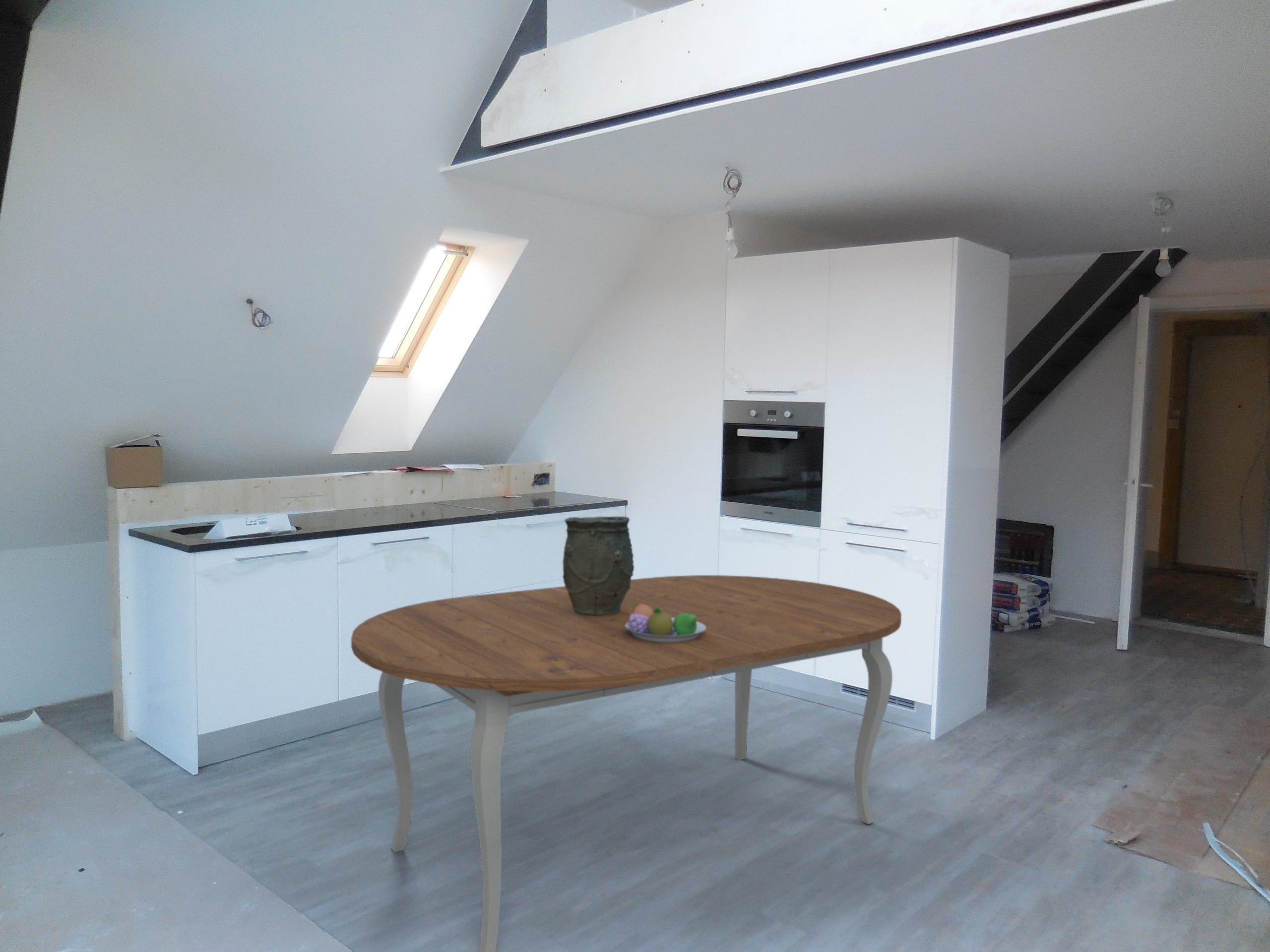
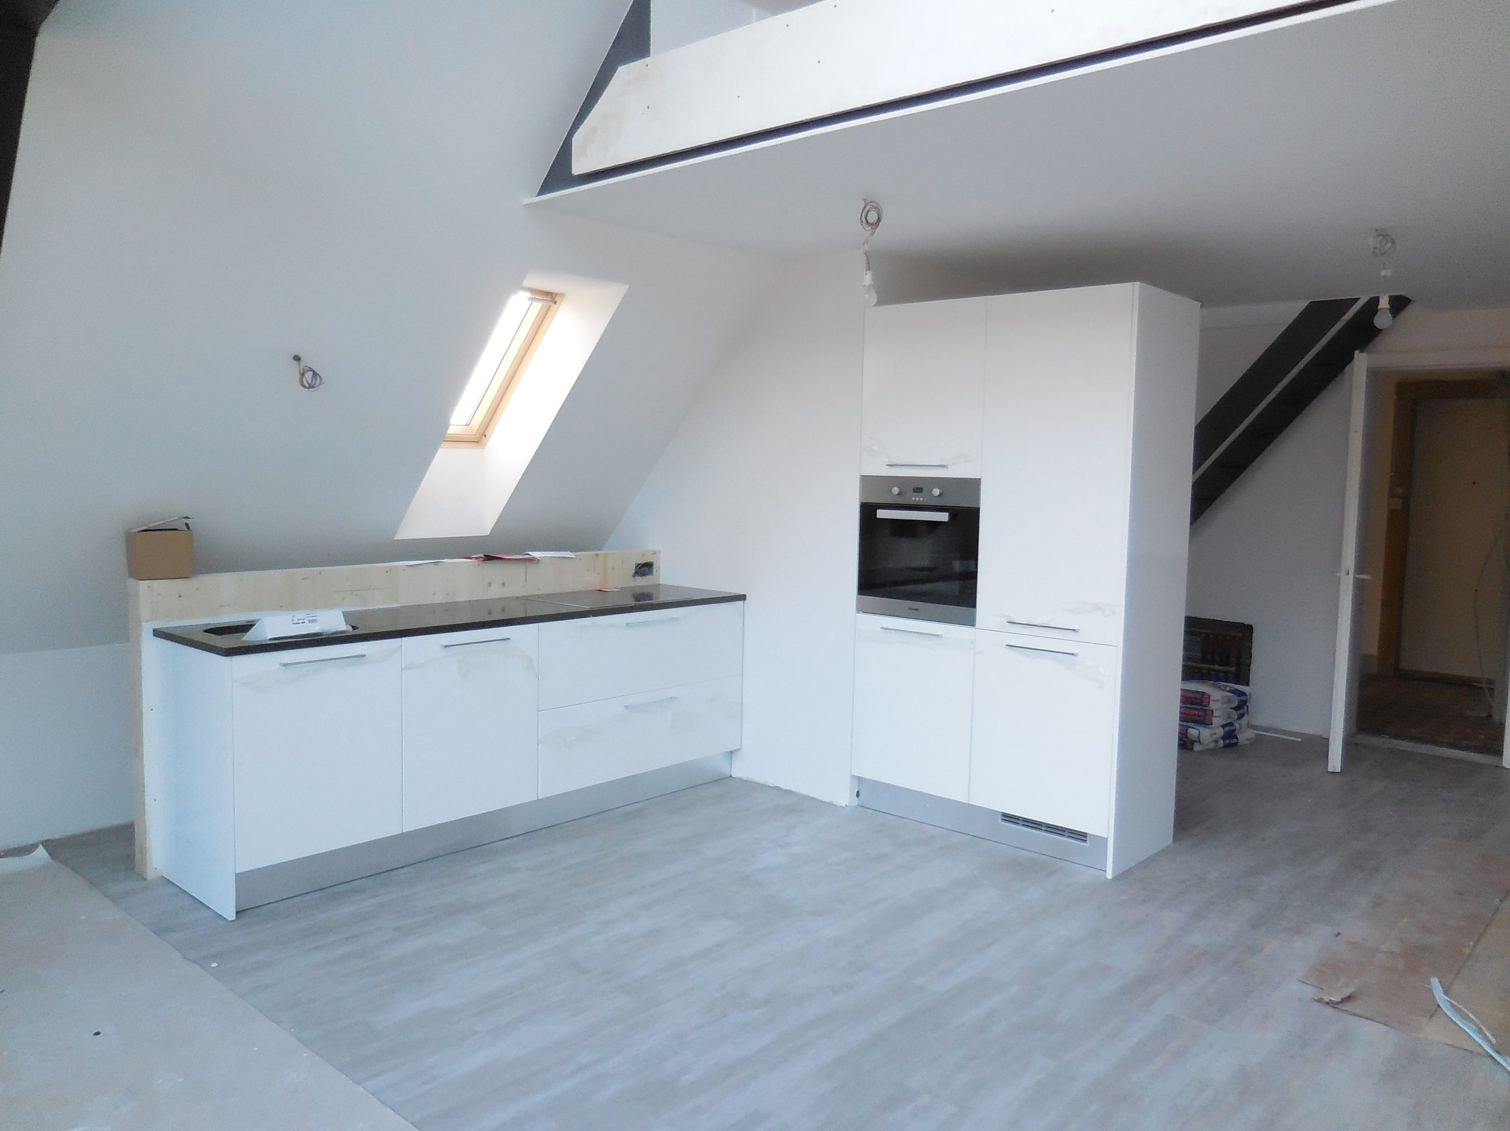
- dining table (638, 690)
- fruit bowl (667, 618)
- vase (598, 563)
